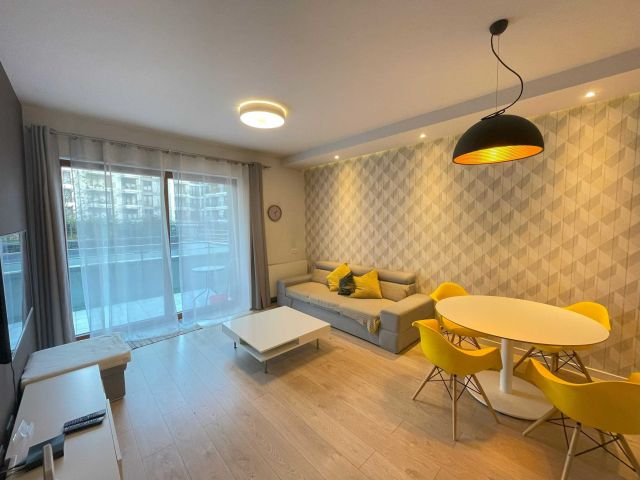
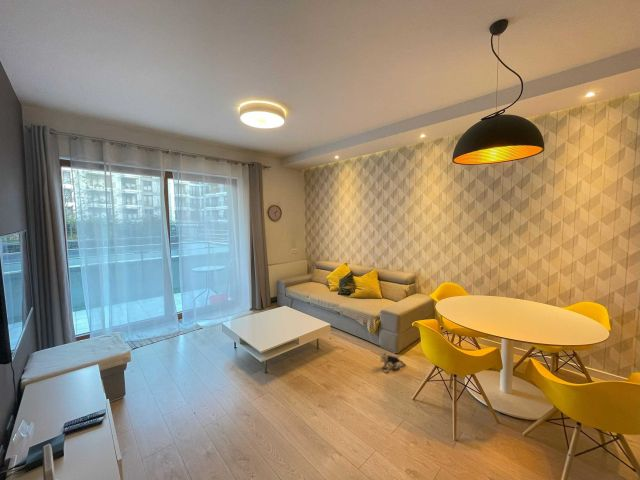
+ plush toy (392, 358)
